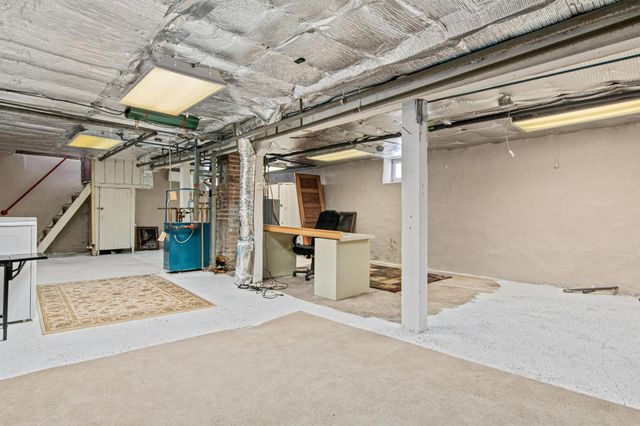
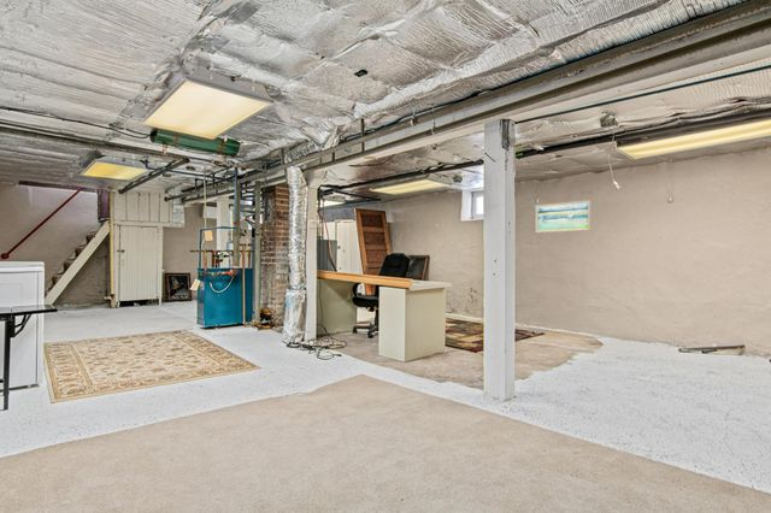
+ wall art (561, 217)
